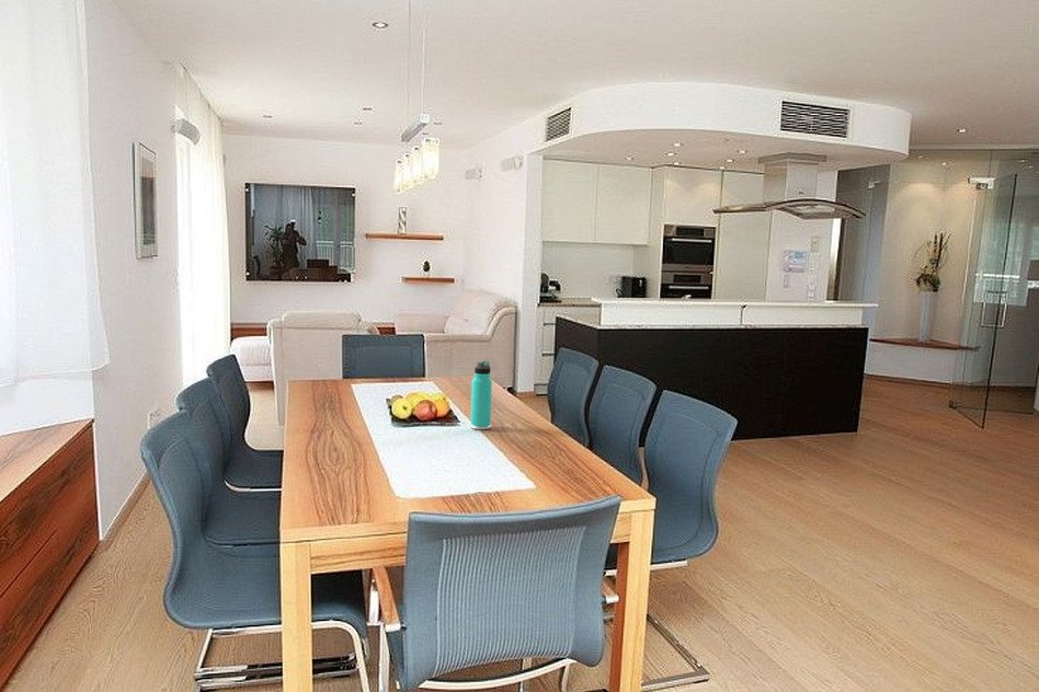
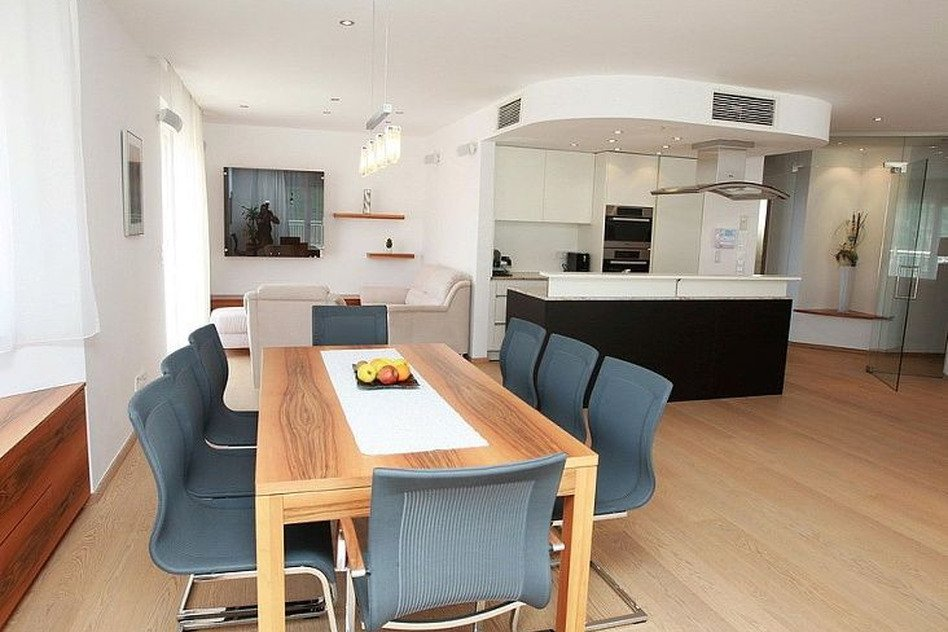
- thermos bottle (481, 394)
